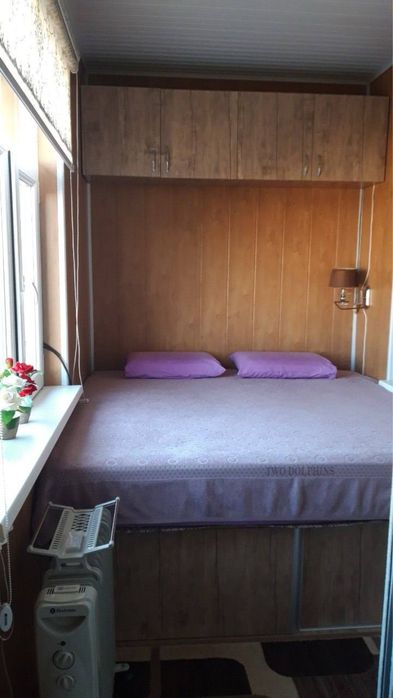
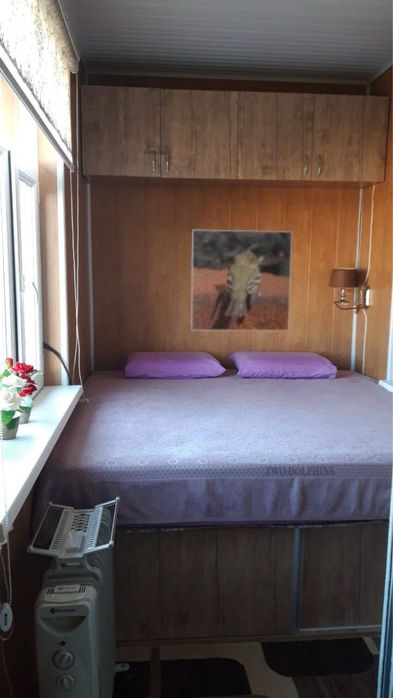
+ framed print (241, 281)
